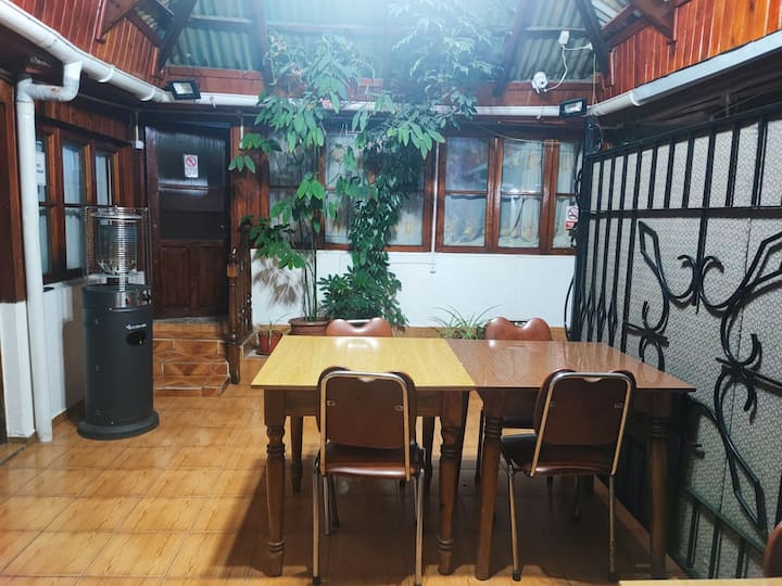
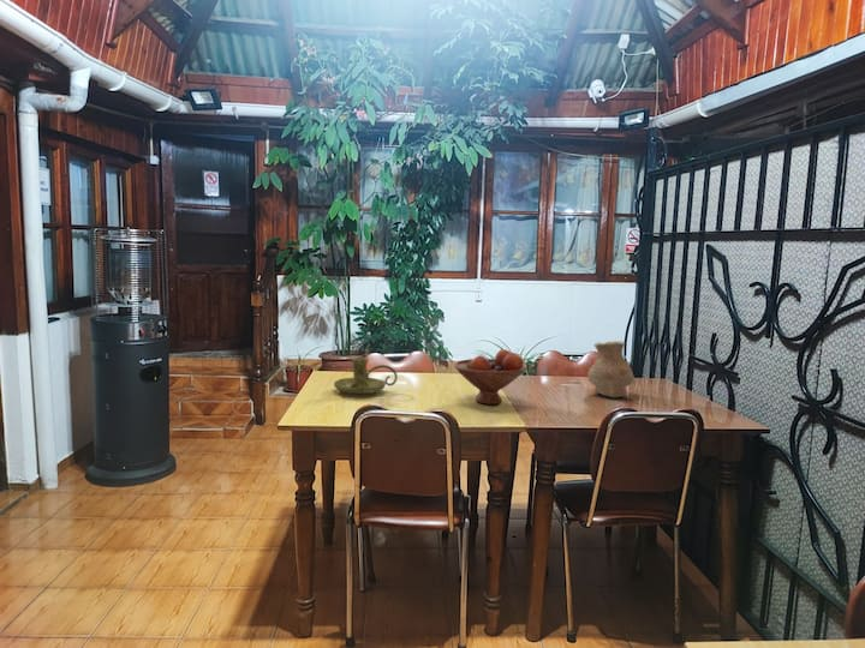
+ candle holder (365, 374)
+ vase (610, 367)
+ fruit bowl (489, 376)
